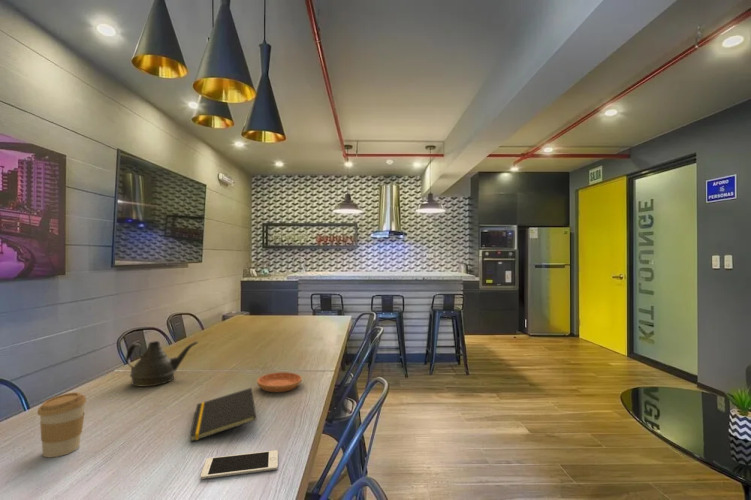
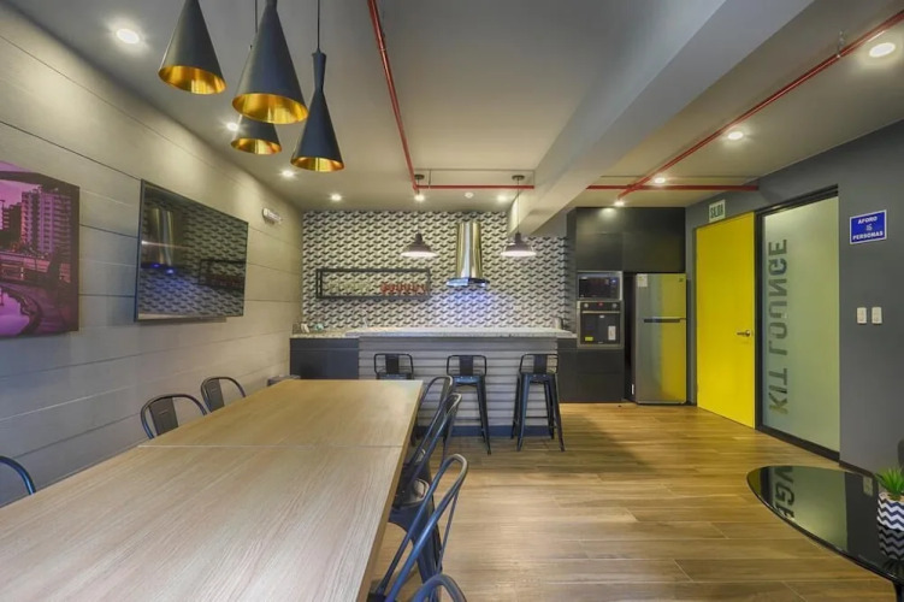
- notepad (224, 411)
- cell phone (241, 463)
- saucer (279, 382)
- teapot (162, 360)
- coffee cup (62, 423)
